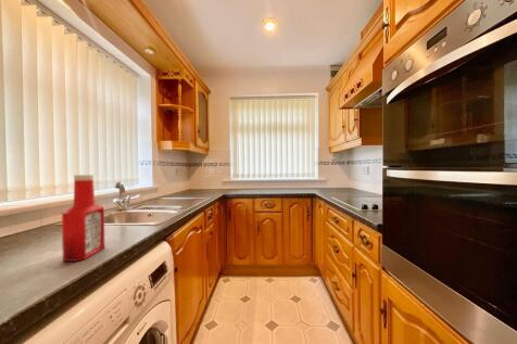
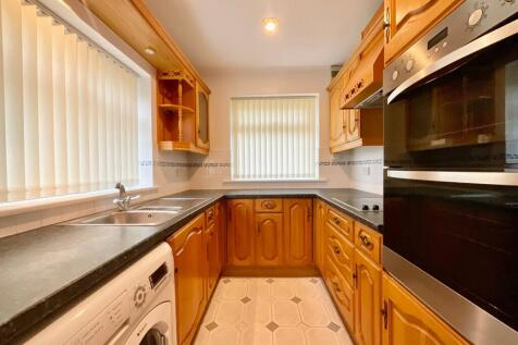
- soap bottle (84, 214)
